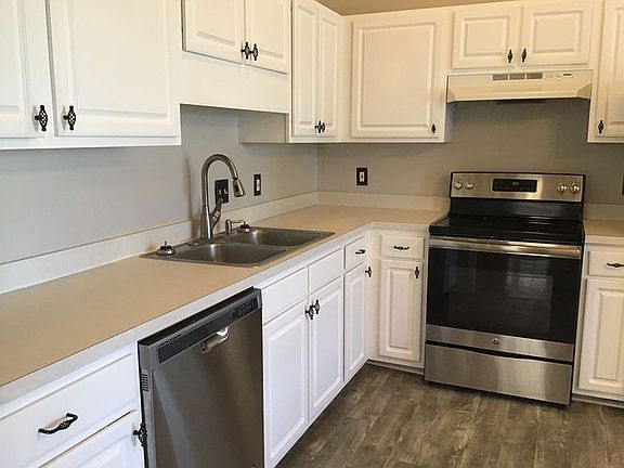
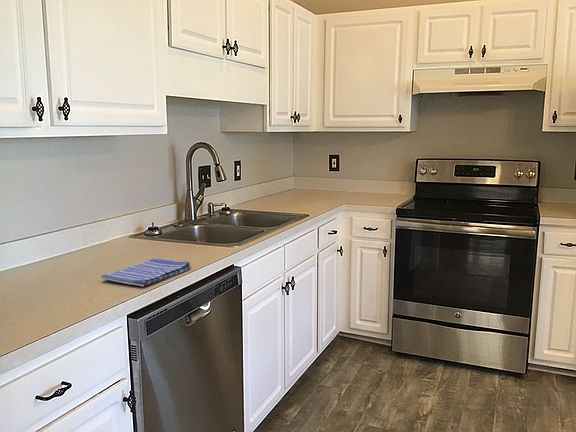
+ dish towel (148, 270)
